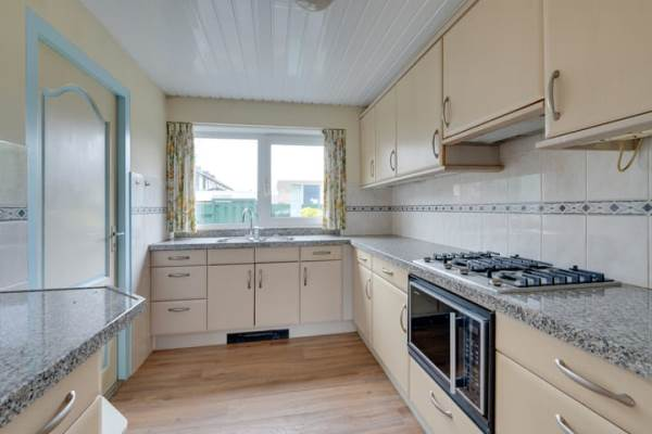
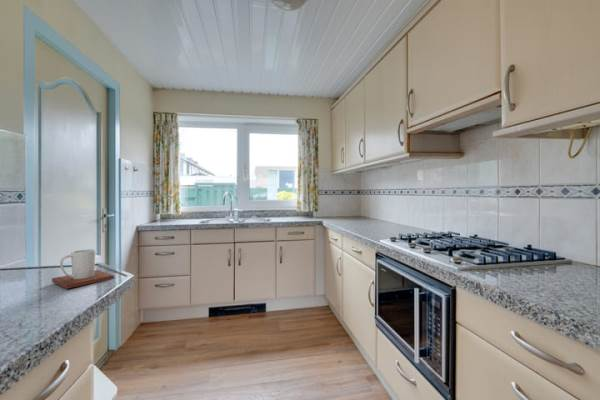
+ mug (83, 265)
